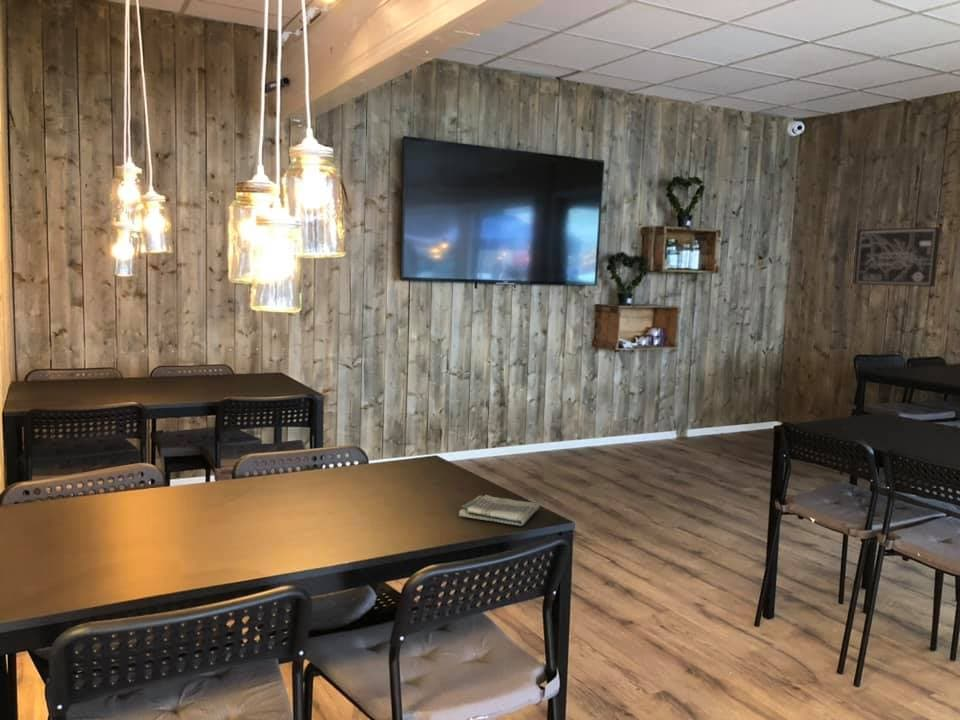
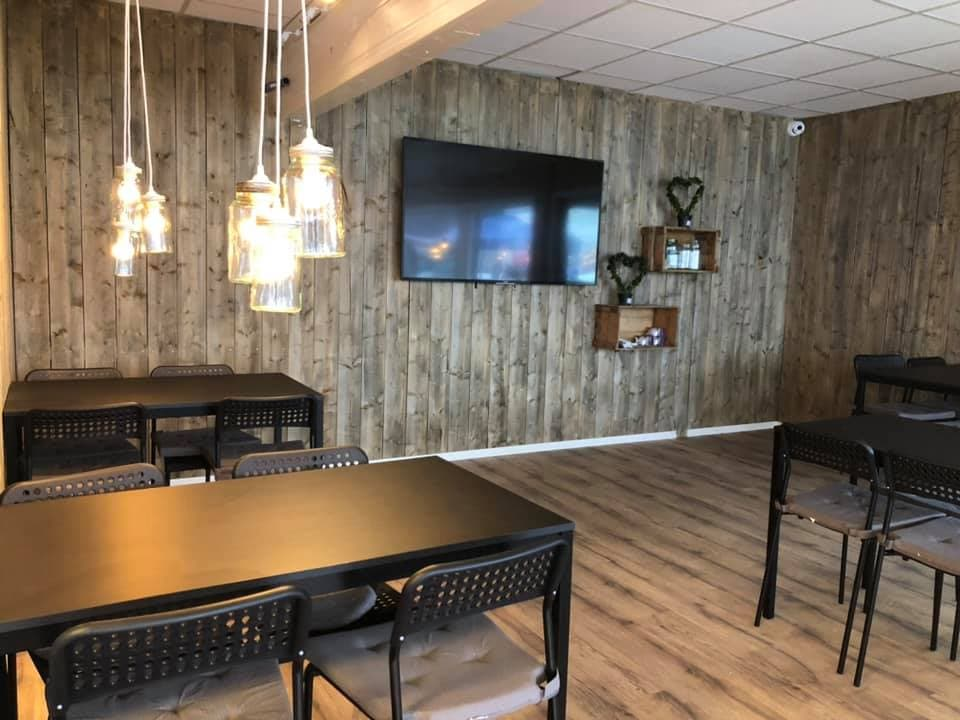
- dish towel (499, 507)
- wall art (894, 257)
